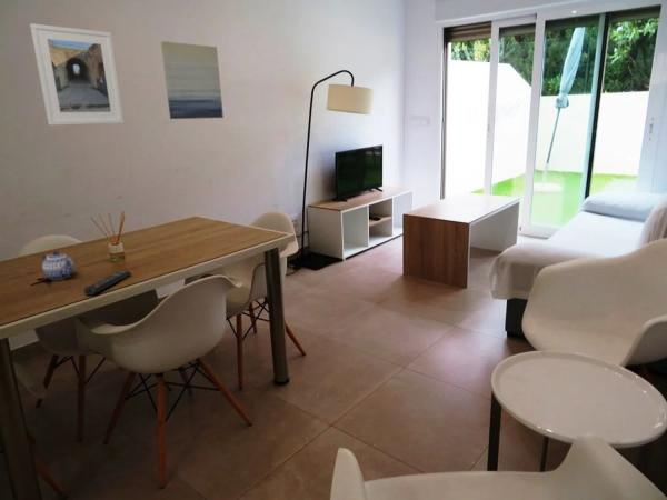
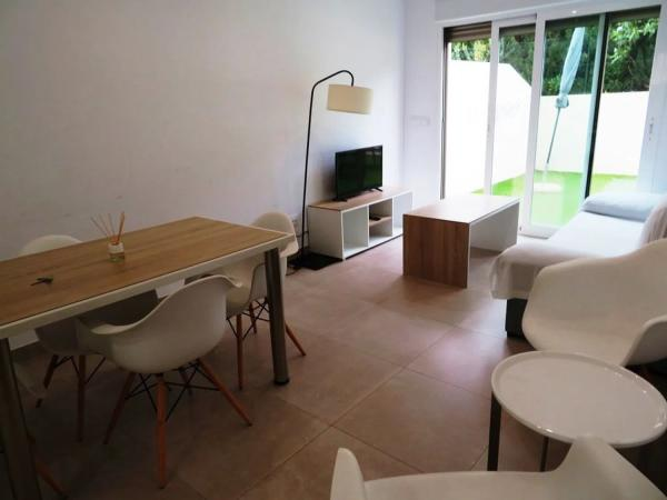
- teapot (58, 263)
- remote control (108, 281)
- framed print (80, 77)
- wall art (193, 81)
